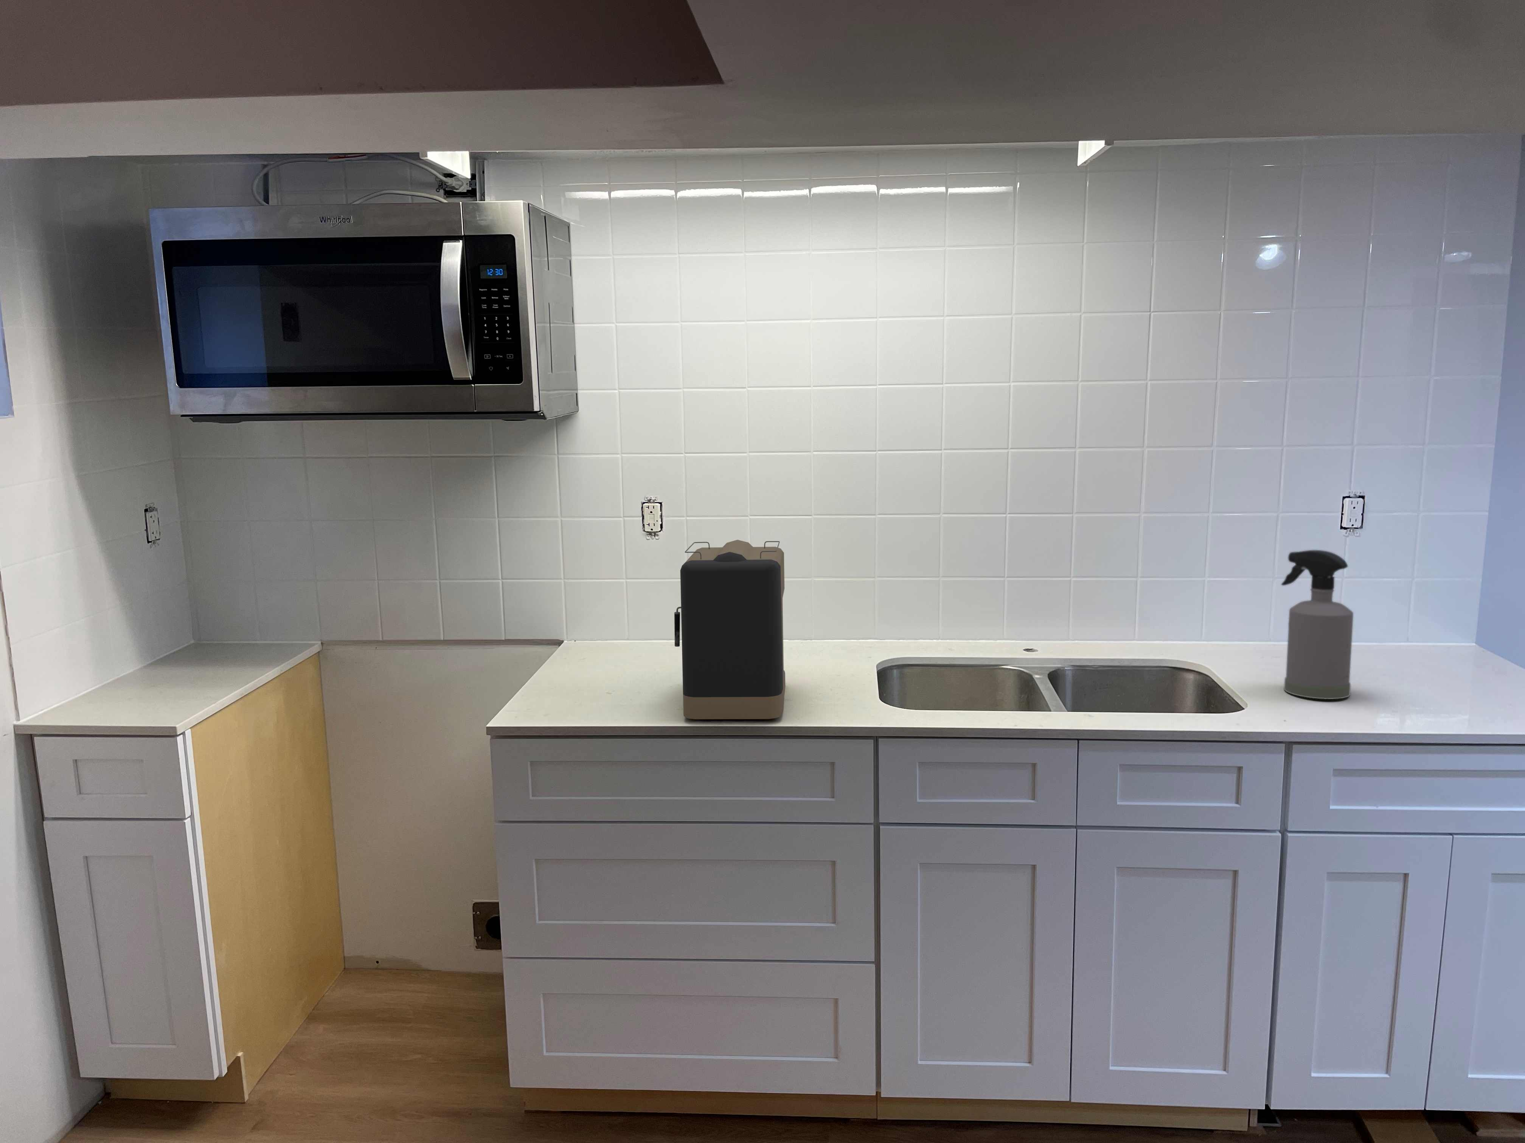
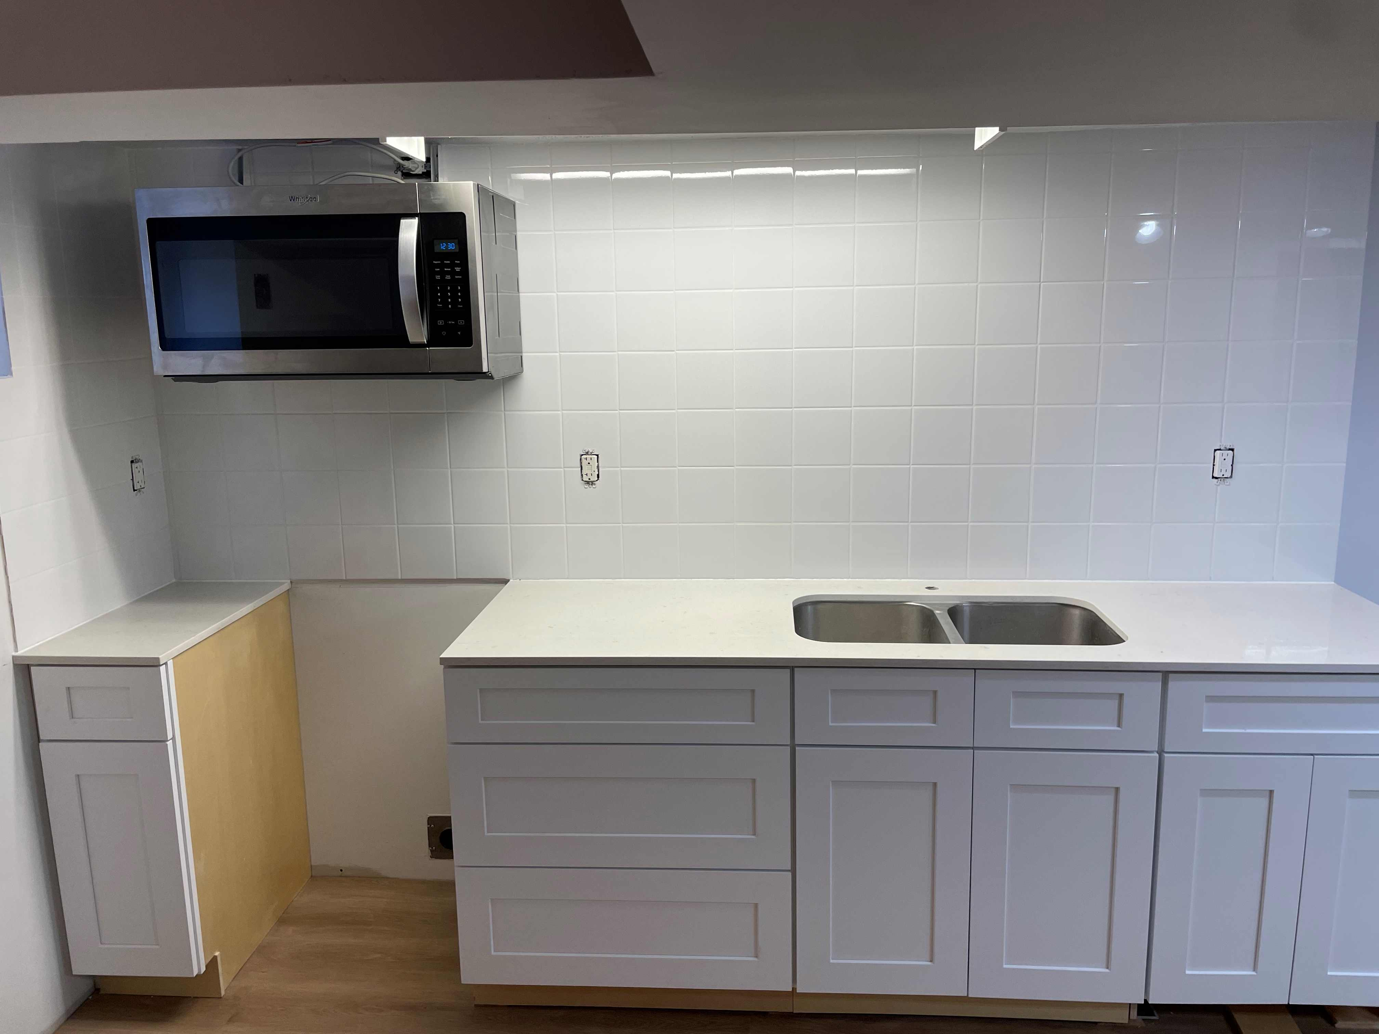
- spray bottle (1316, 621)
- coffee maker (728, 622)
